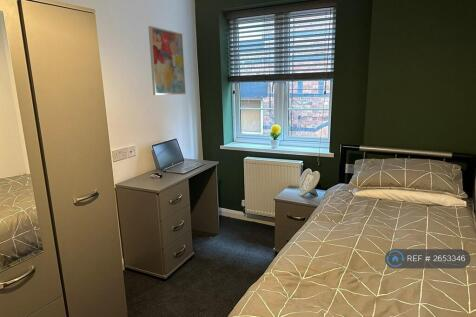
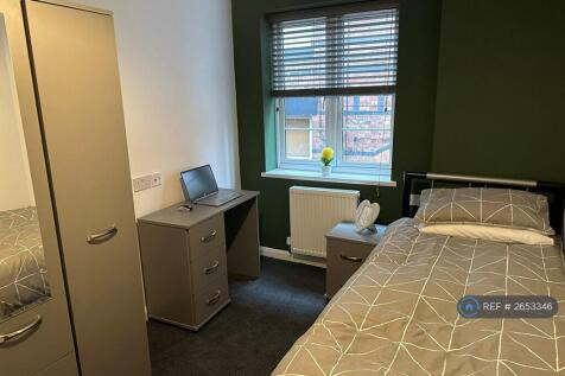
- wall art (168, 63)
